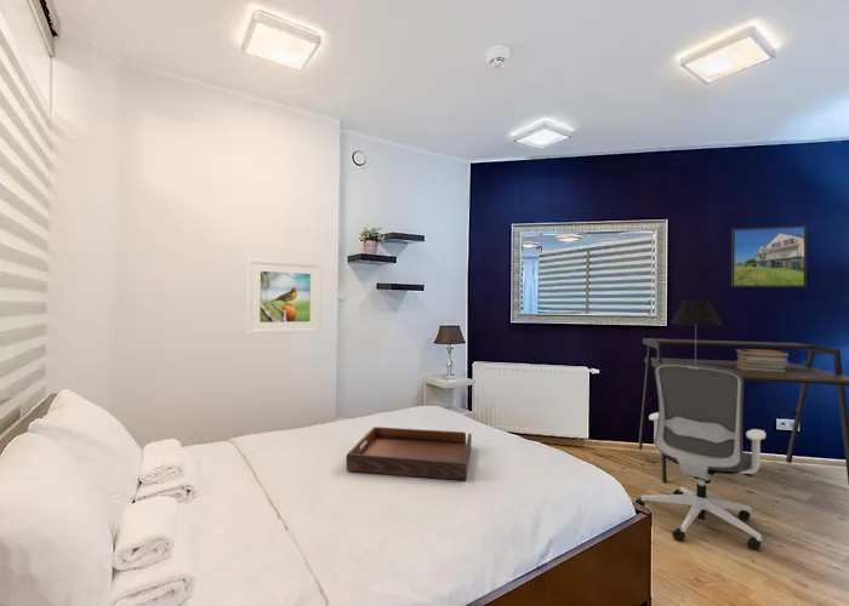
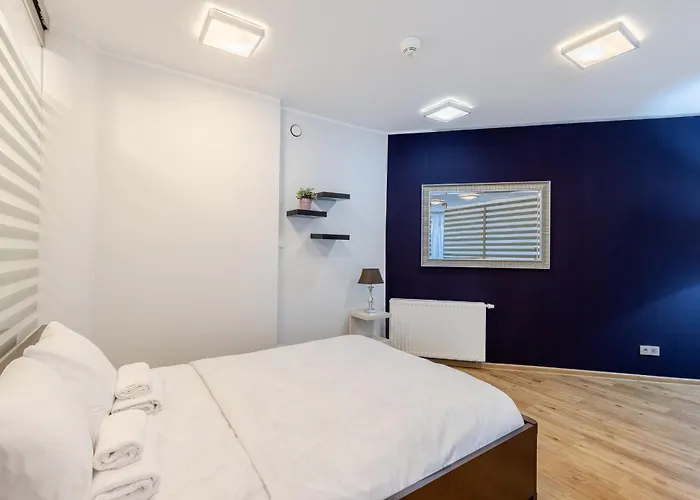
- office chair (696, 441)
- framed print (768, 257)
- desk (743, 379)
- serving tray (414, 450)
- book stack (760, 359)
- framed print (285, 297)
- table lamp (695, 333)
